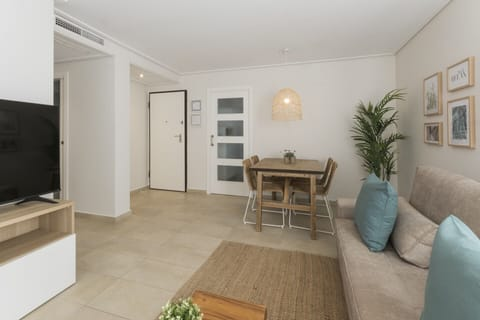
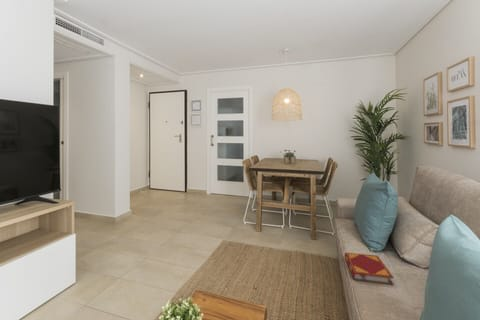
+ hardback book (366, 266)
